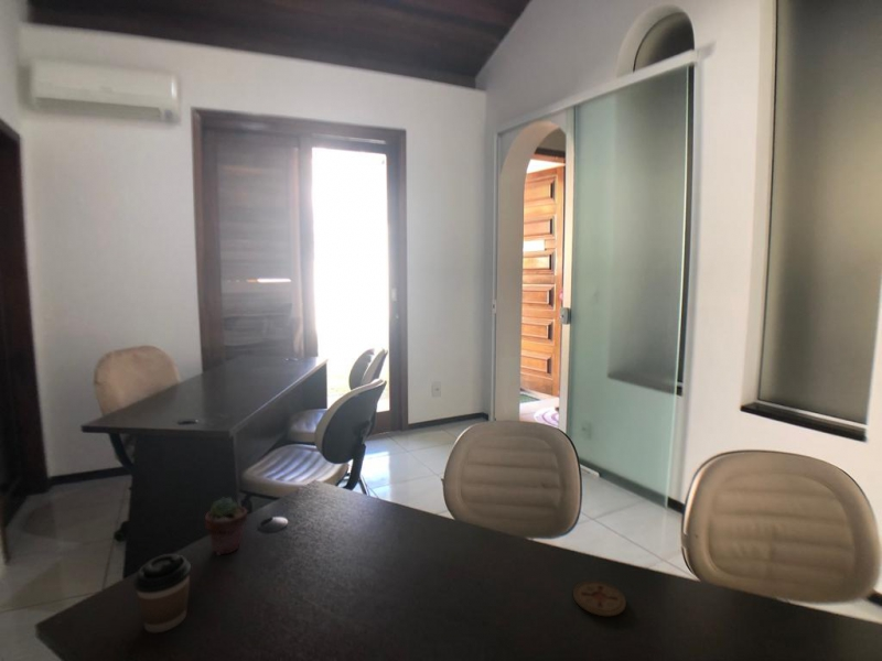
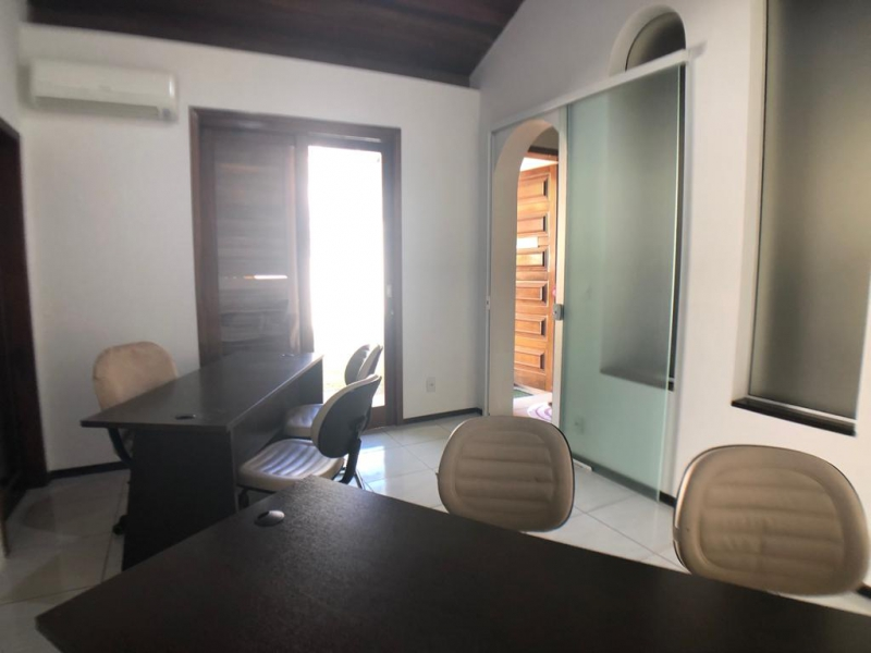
- coffee cup (163, 588)
- potted succulent (226, 522)
- coaster (599, 597)
